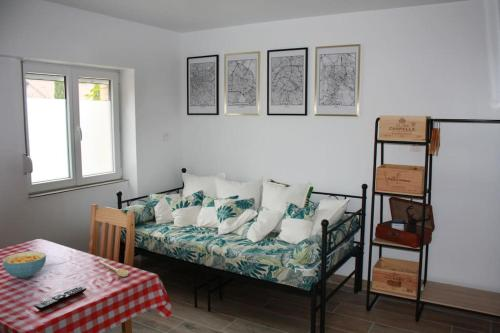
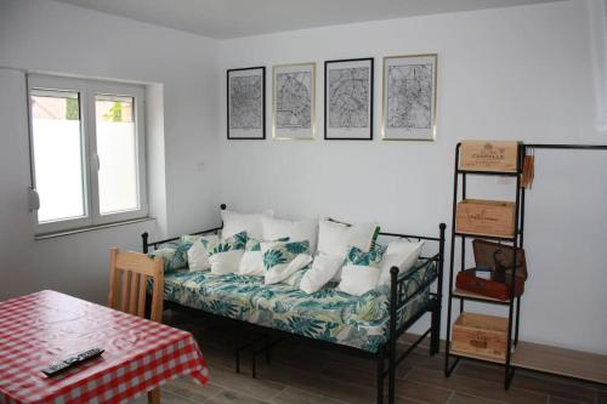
- spoon (112, 267)
- cereal bowl (24, 266)
